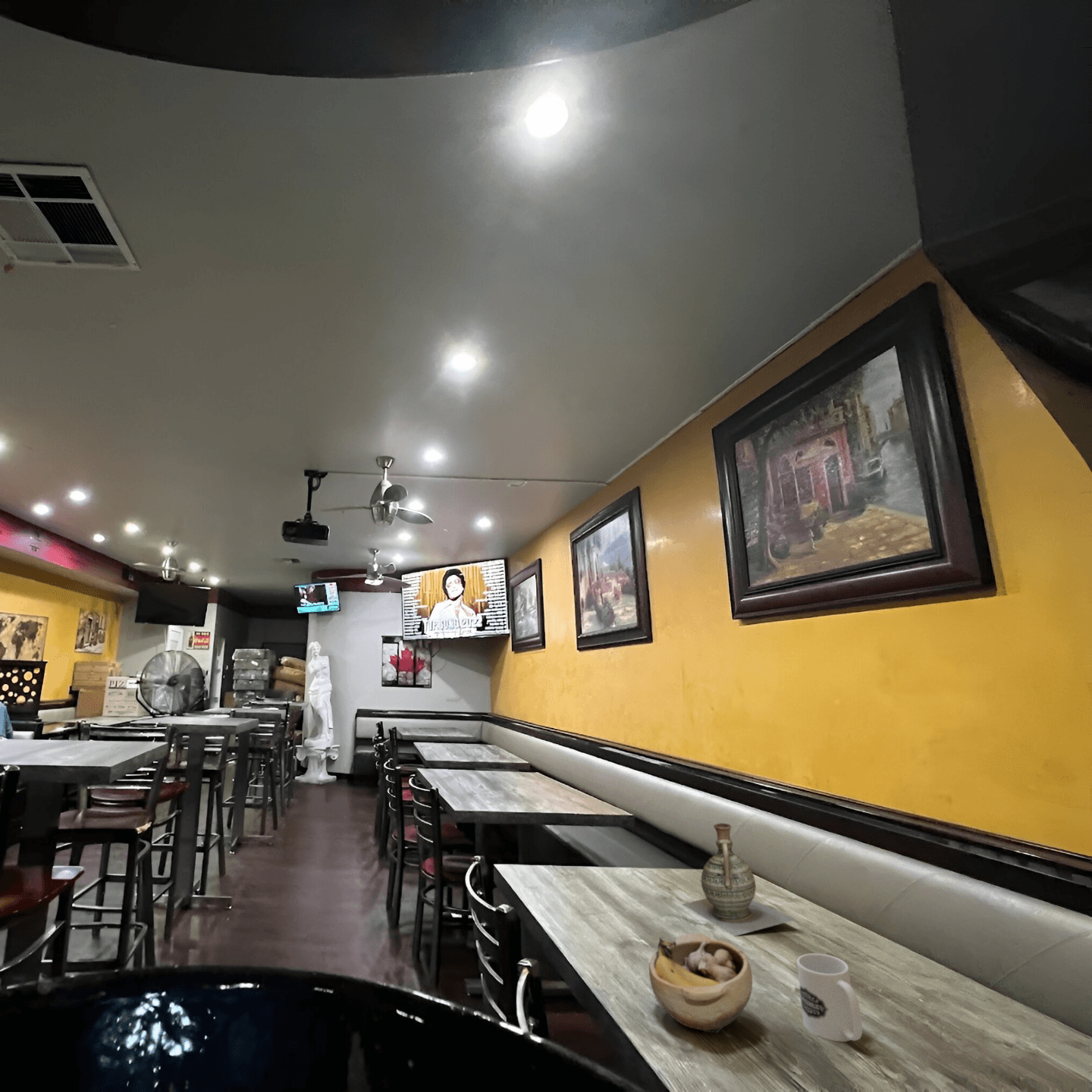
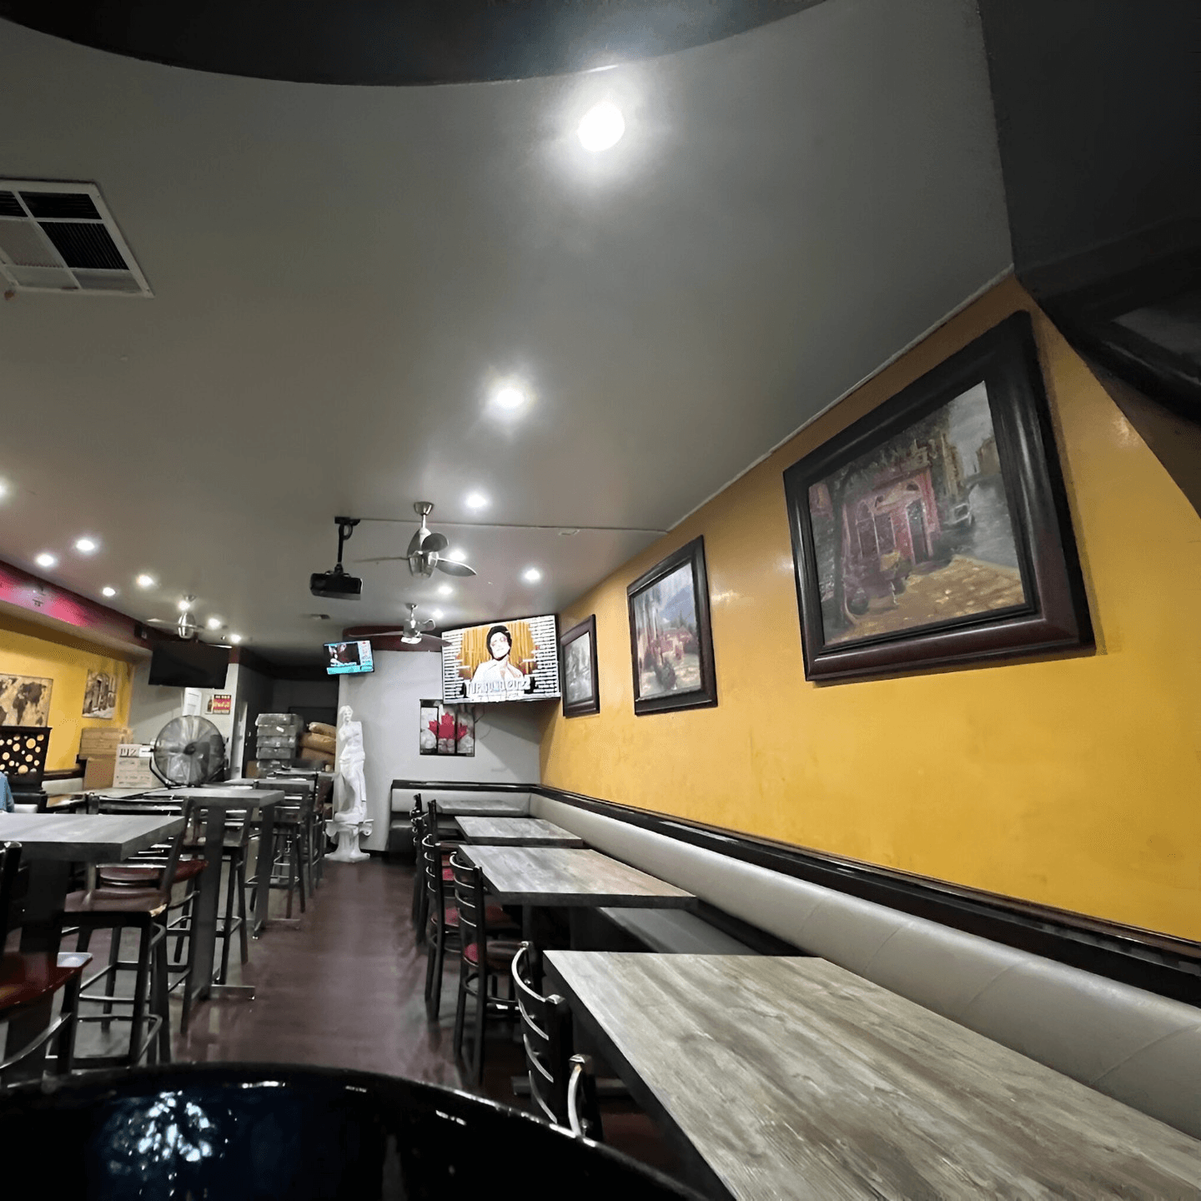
- ceramic jug (724, 869)
- mug (833, 1000)
- bowl (700, 983)
